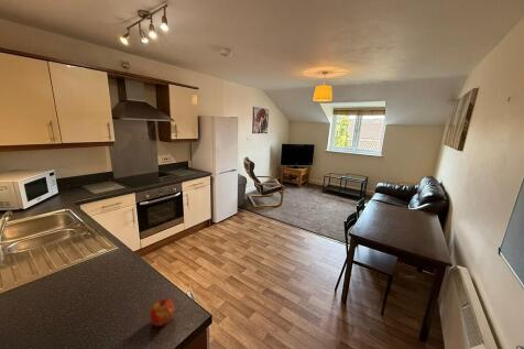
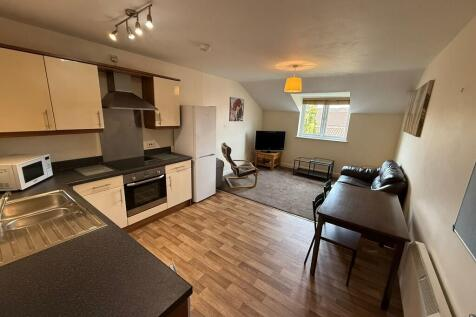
- apple (162, 310)
